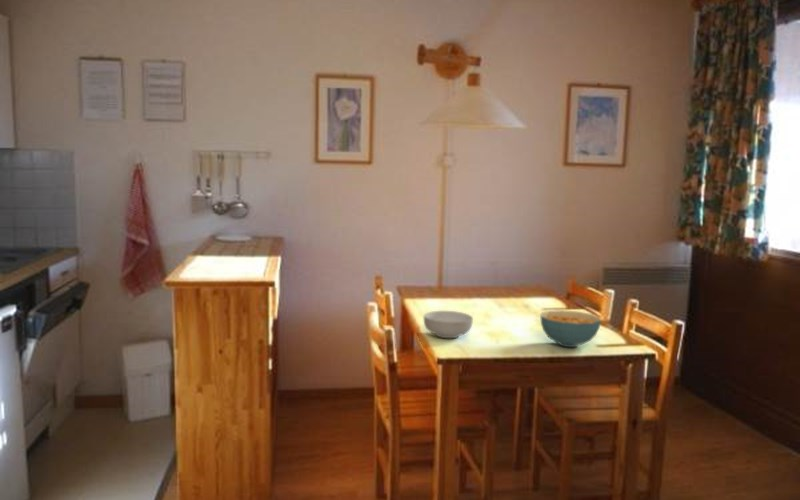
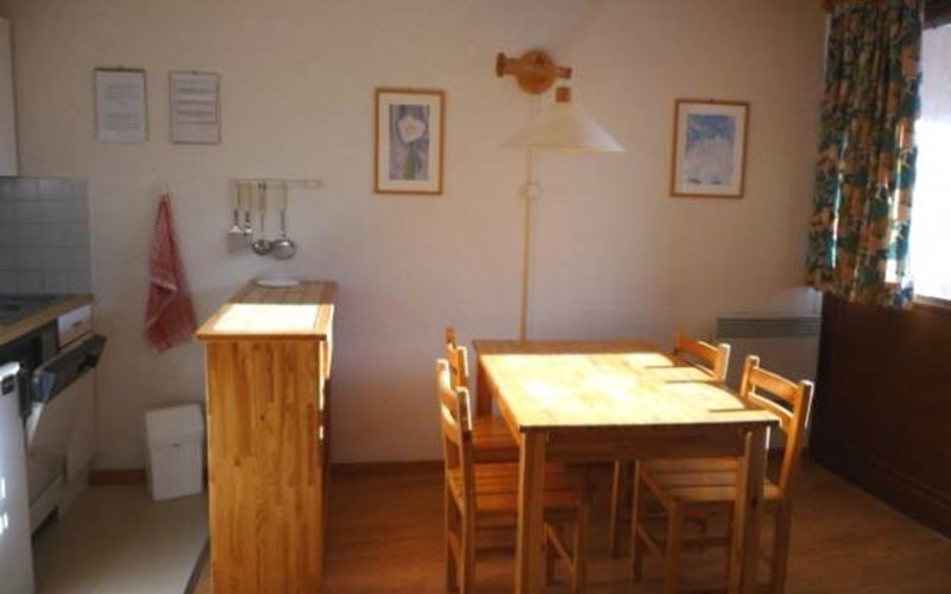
- cereal bowl (447, 325)
- cereal bowl (569, 330)
